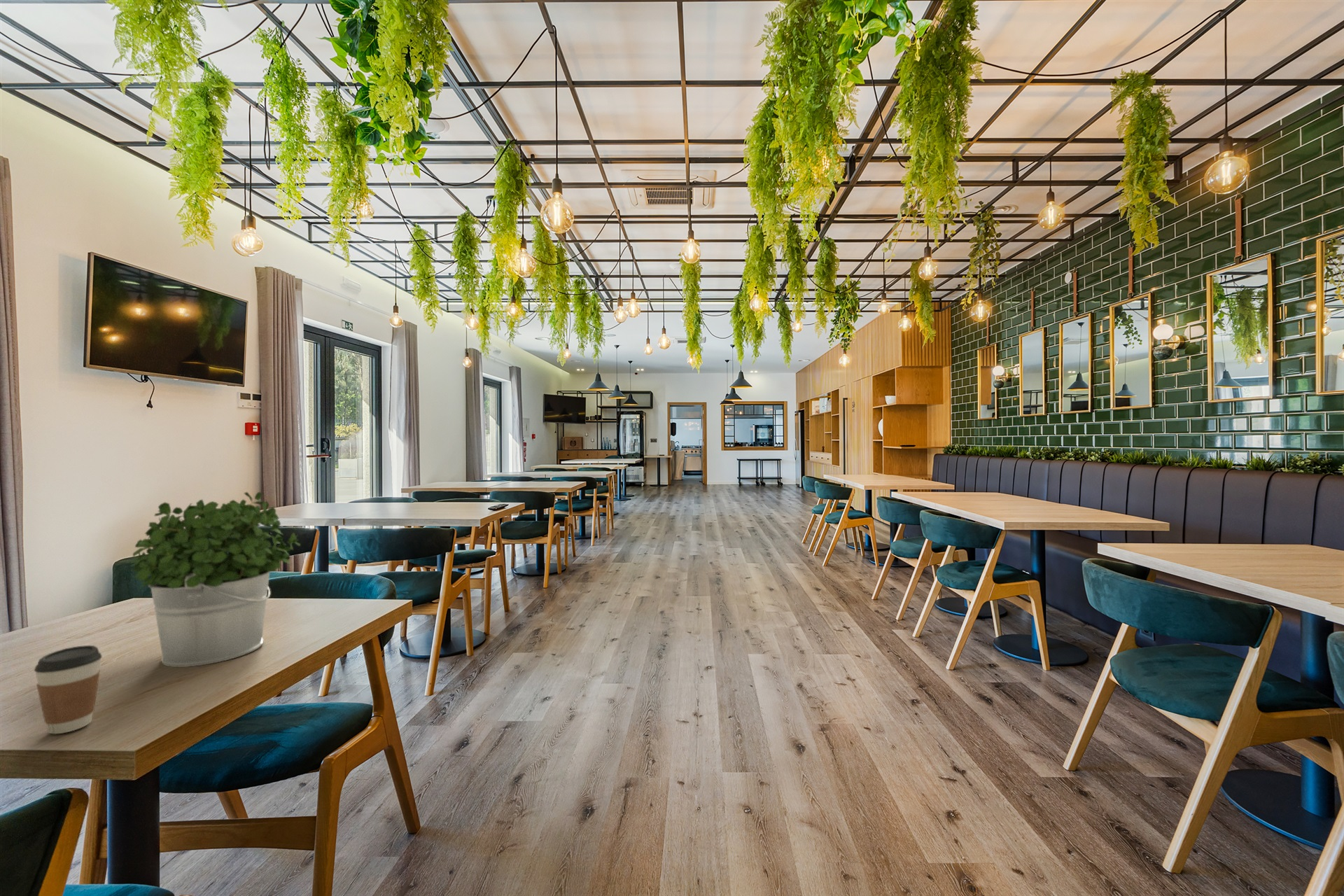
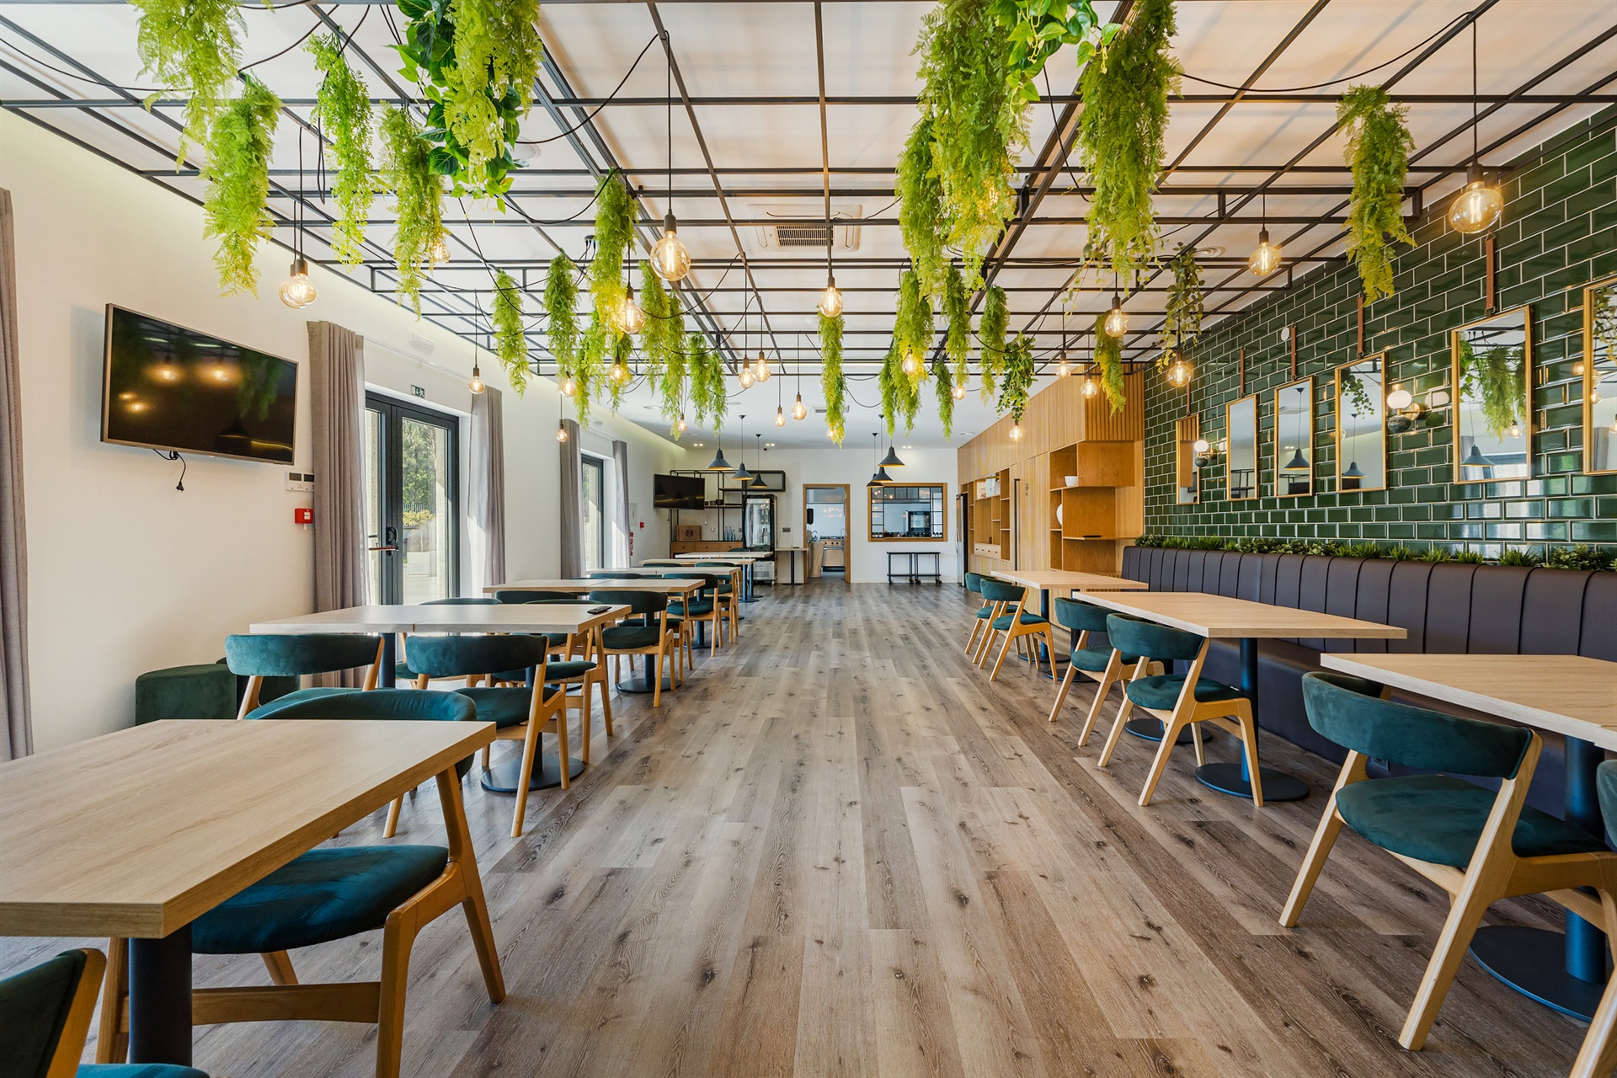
- potted plant (223, 571)
- coffee cup (69, 690)
